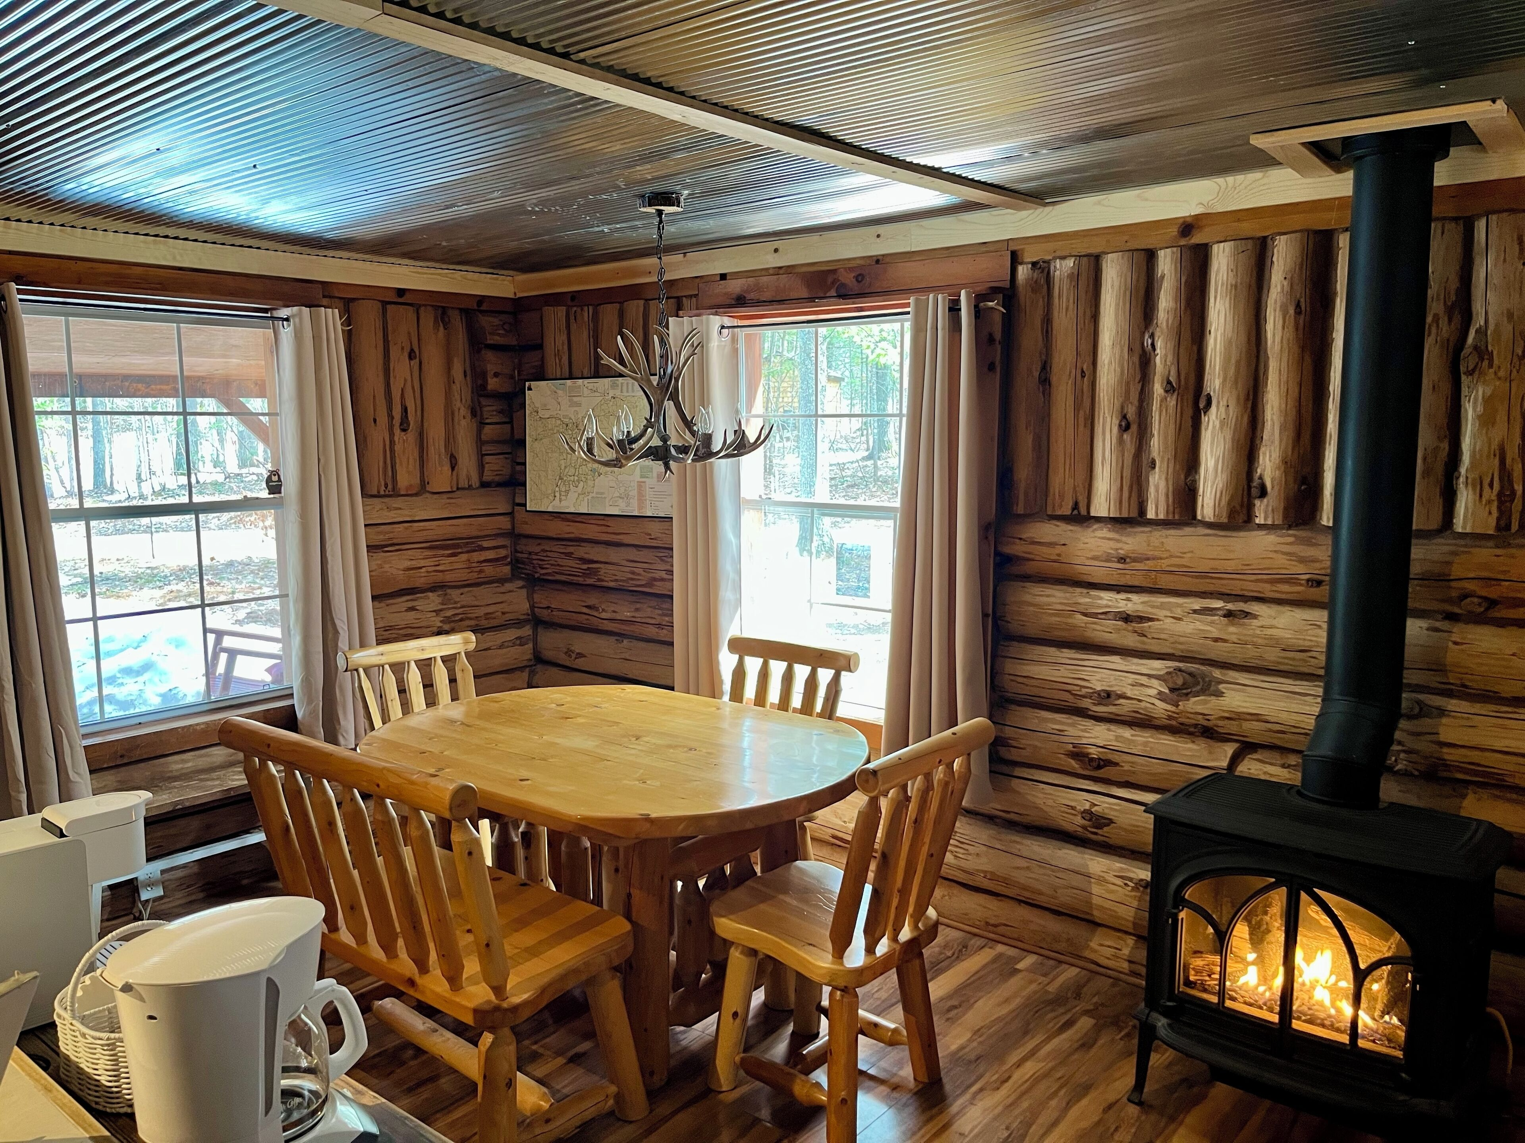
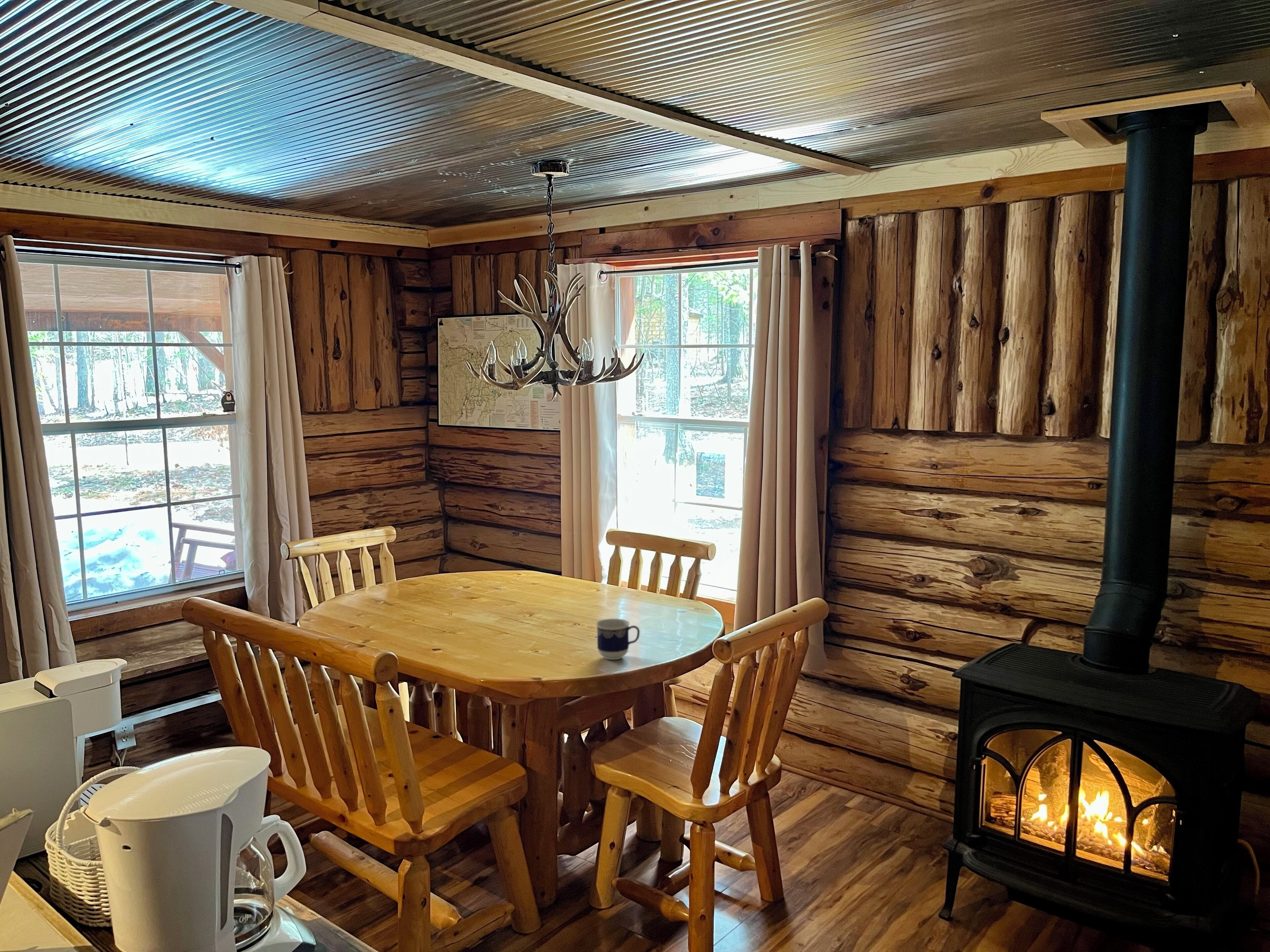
+ cup (618, 640)
